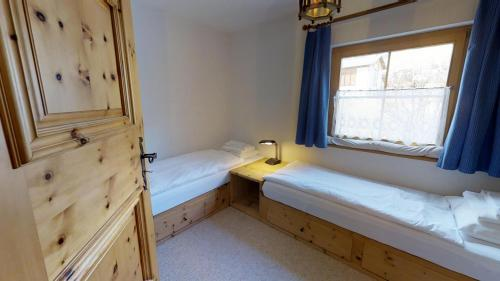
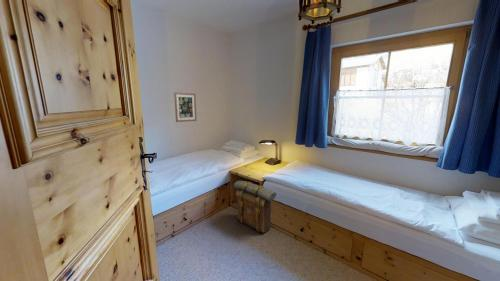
+ backpack (253, 204)
+ wall art (186, 107)
